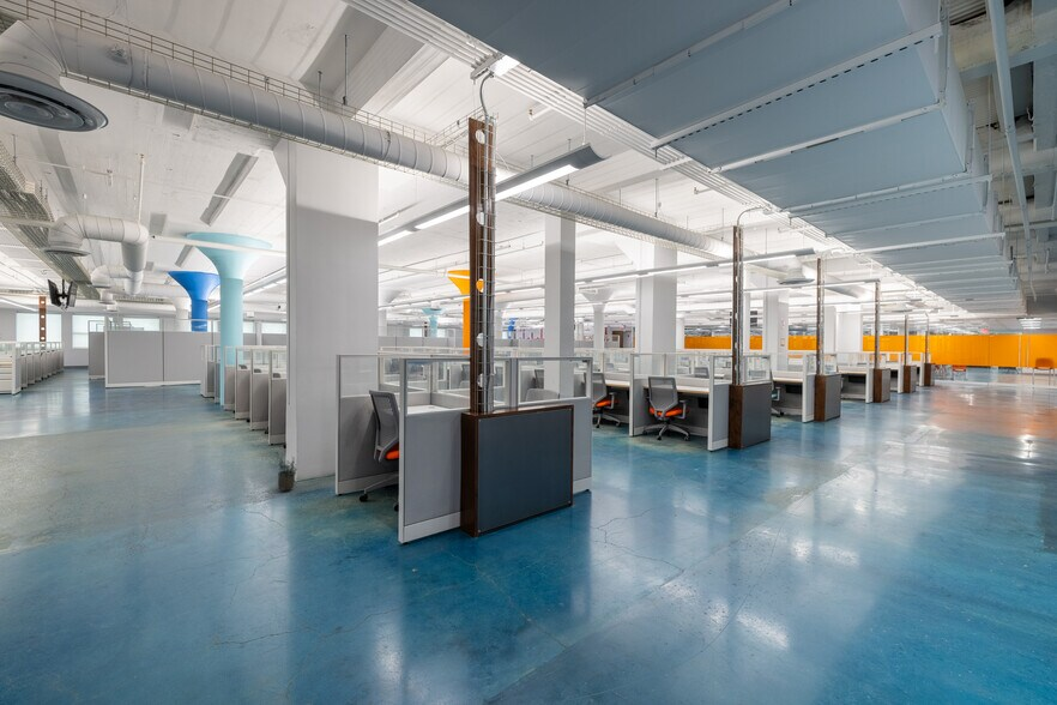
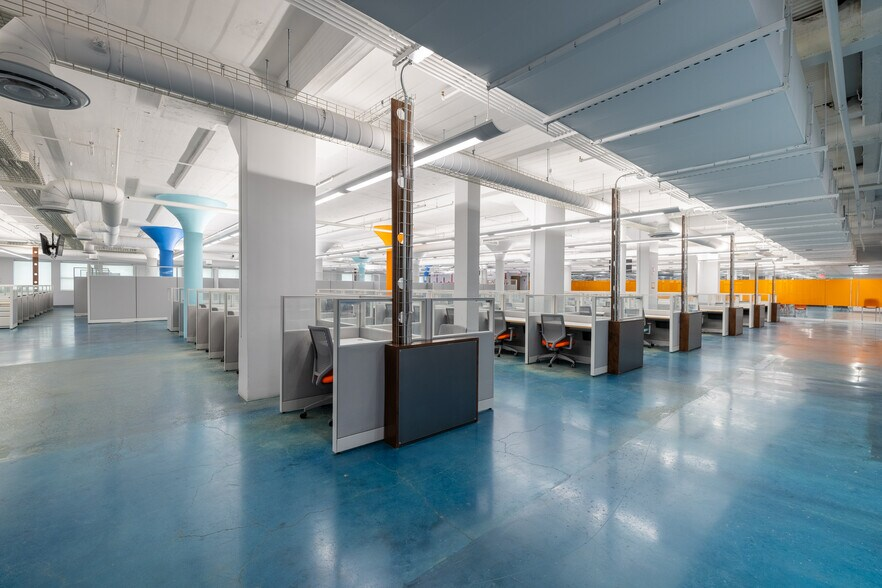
- potted plant (285, 471)
